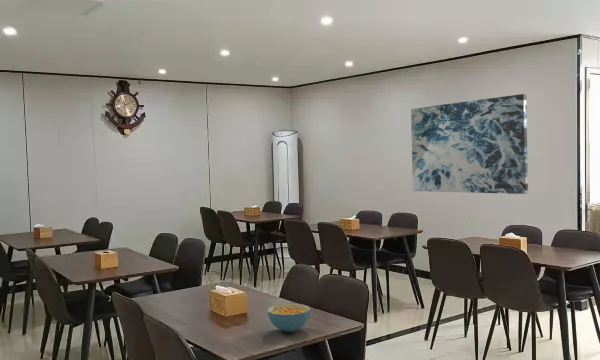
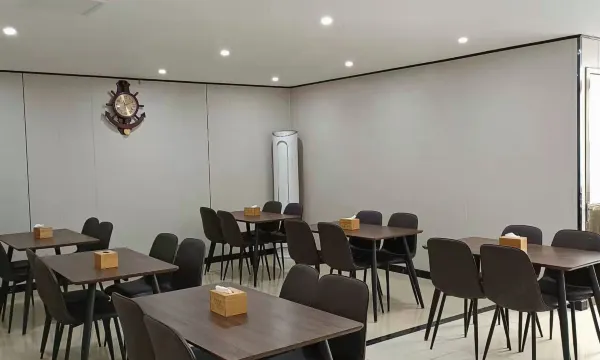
- cereal bowl (289, 319)
- wall art (464, 147)
